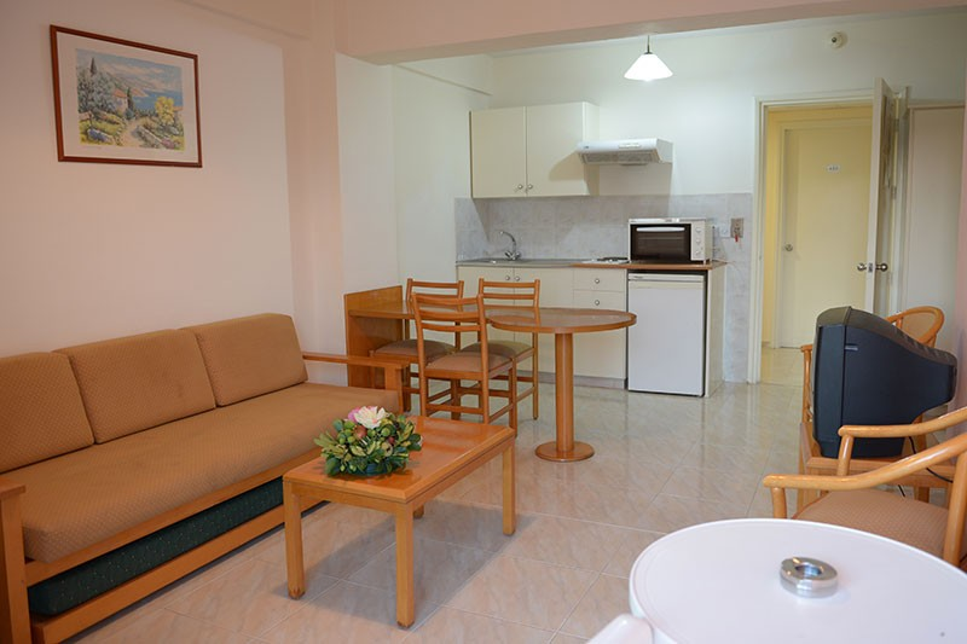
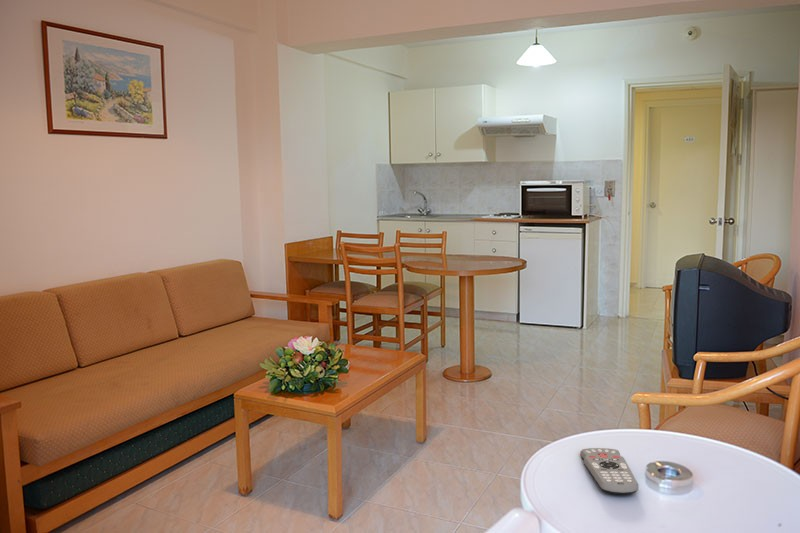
+ remote control (609, 470)
